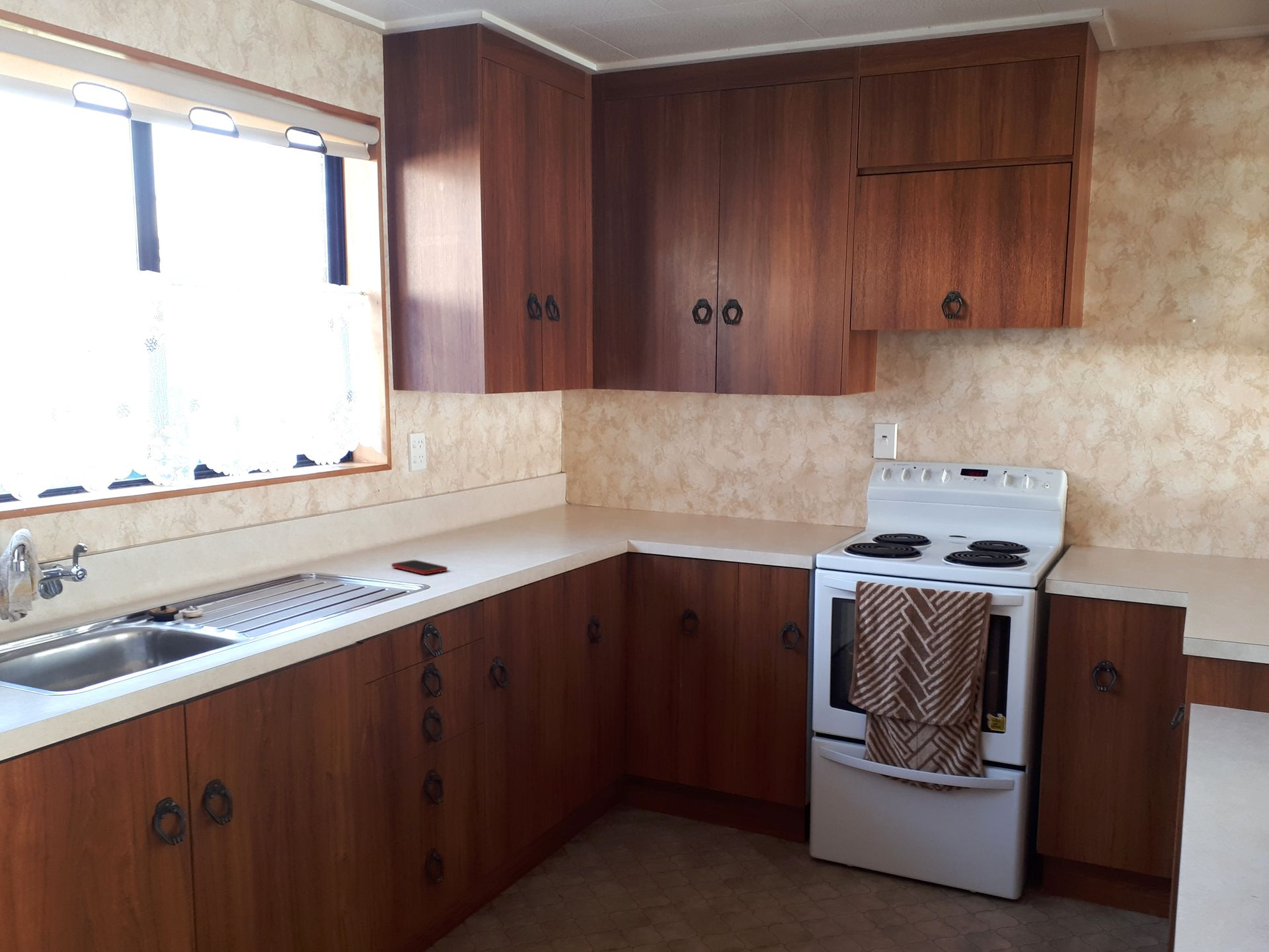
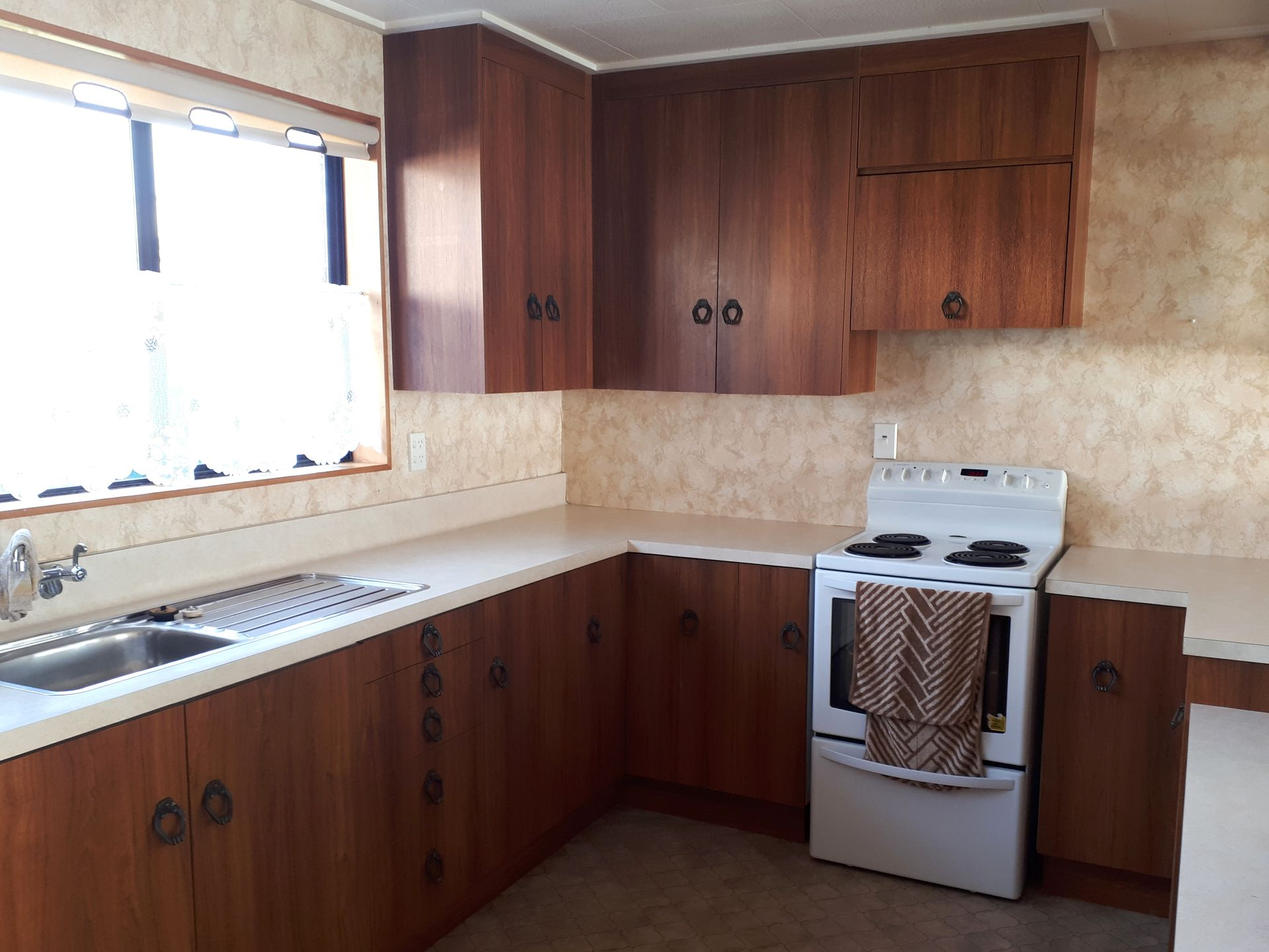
- cell phone (419, 567)
